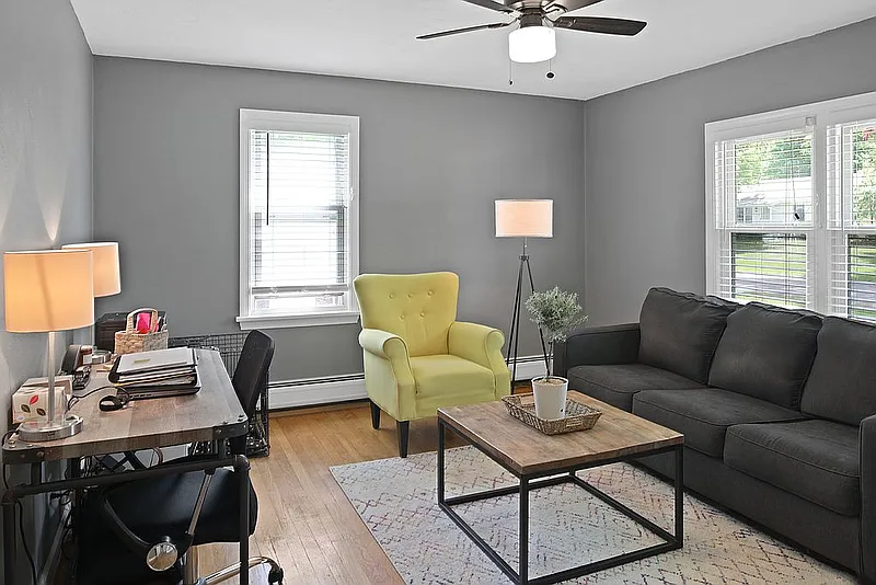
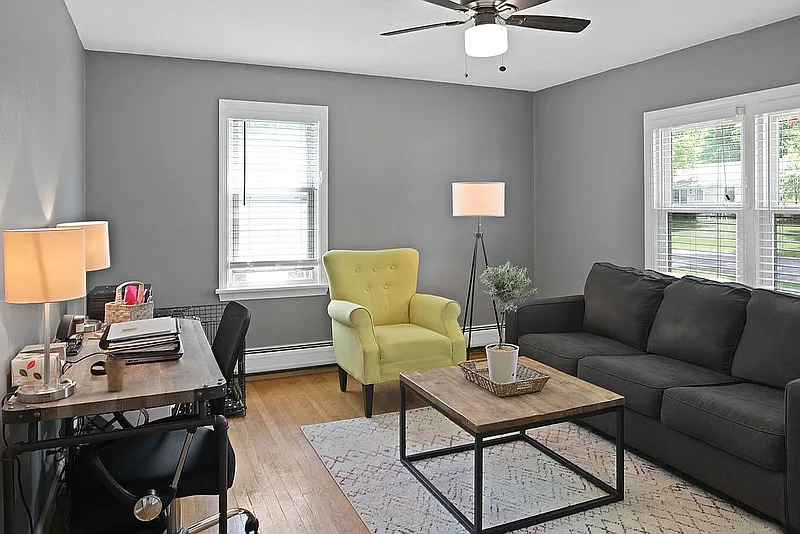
+ cup (115, 371)
